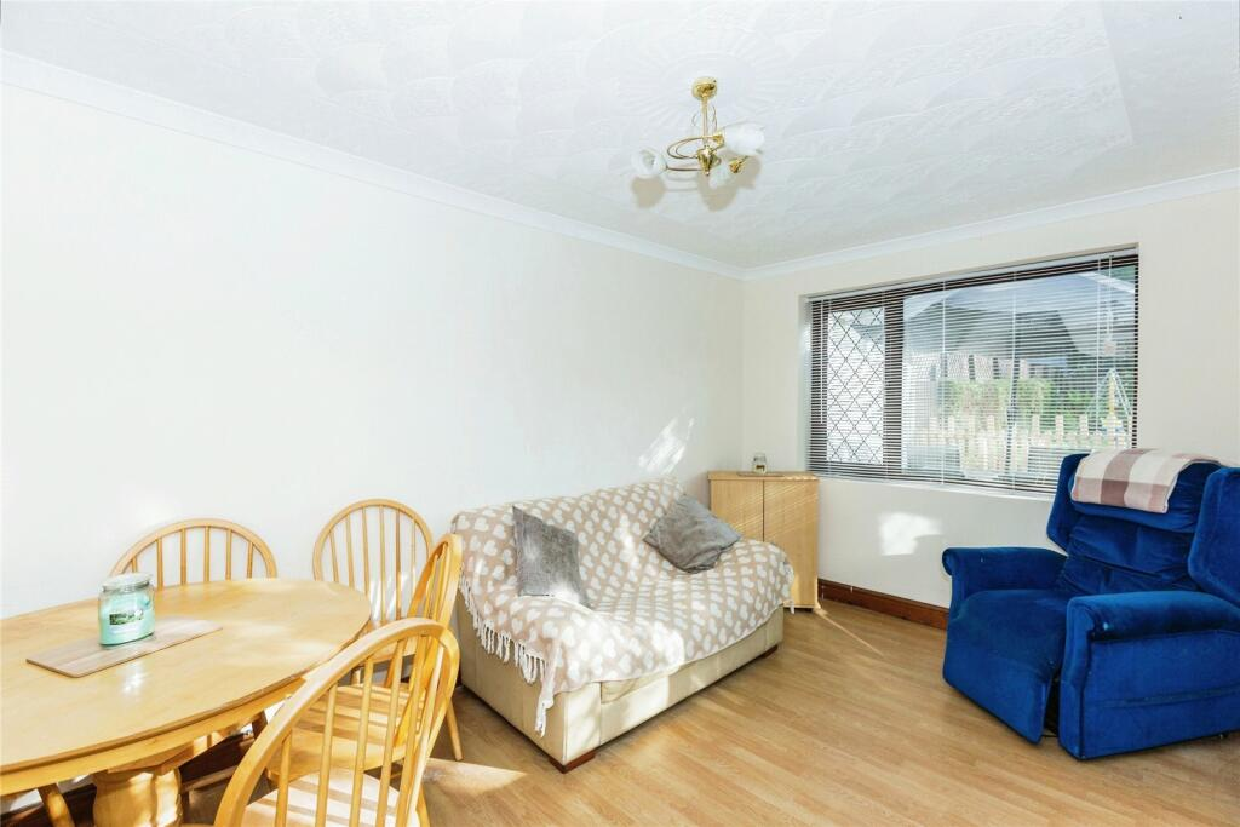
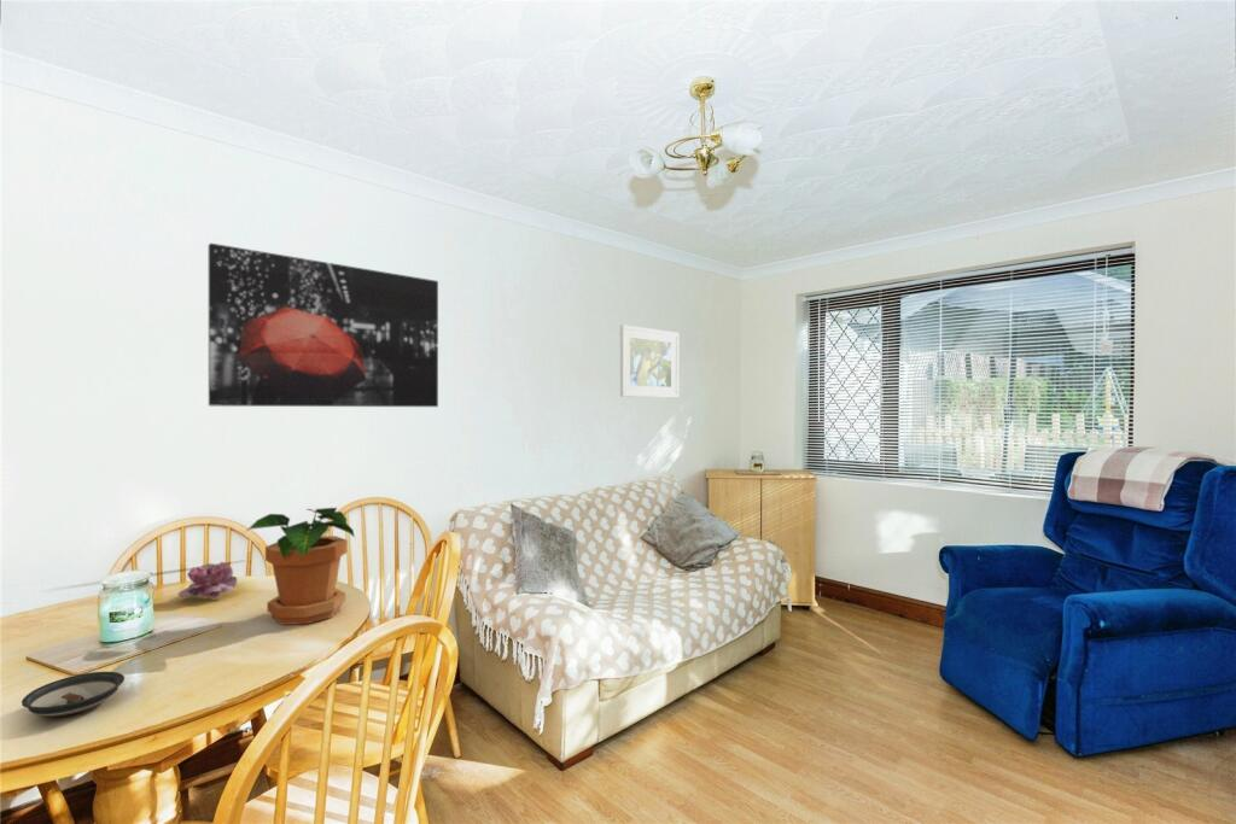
+ flower (209, 580)
+ potted plant (299, 565)
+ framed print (651, 362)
+ wall art (337, 335)
+ saucer (75, 697)
